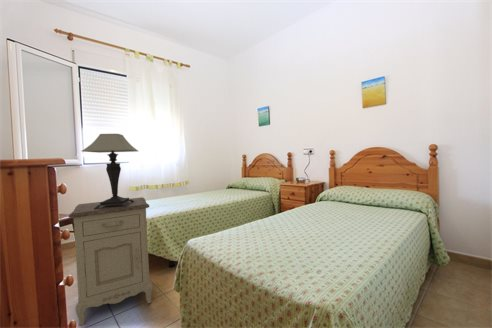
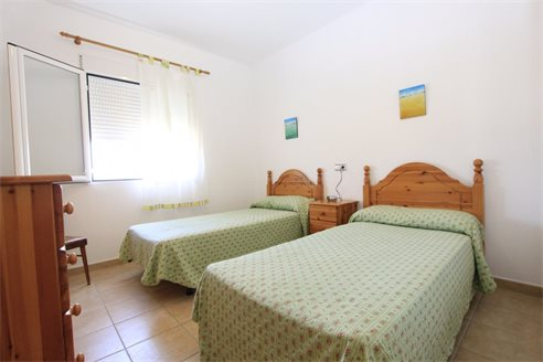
- nightstand (114, 253)
- table lamp (113, 169)
